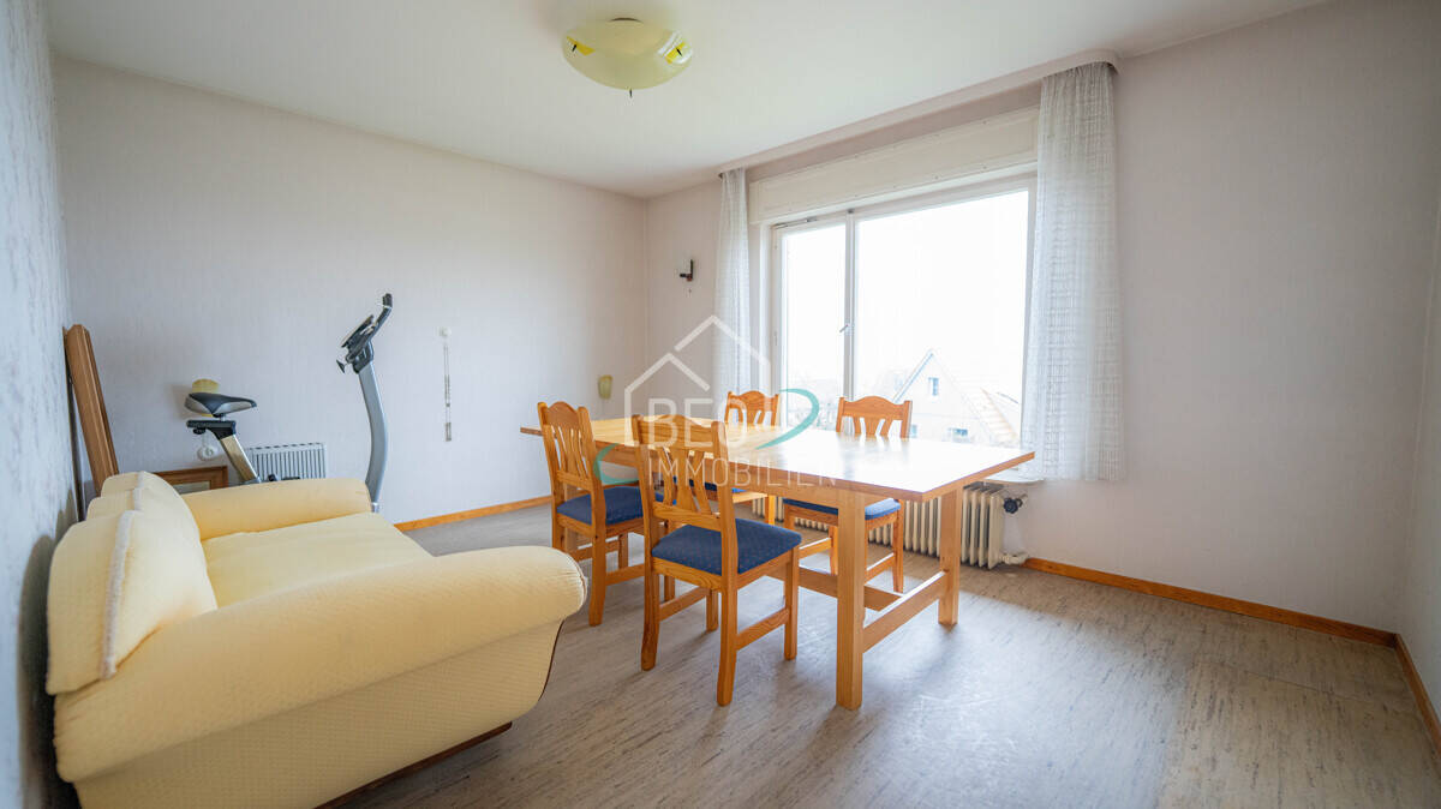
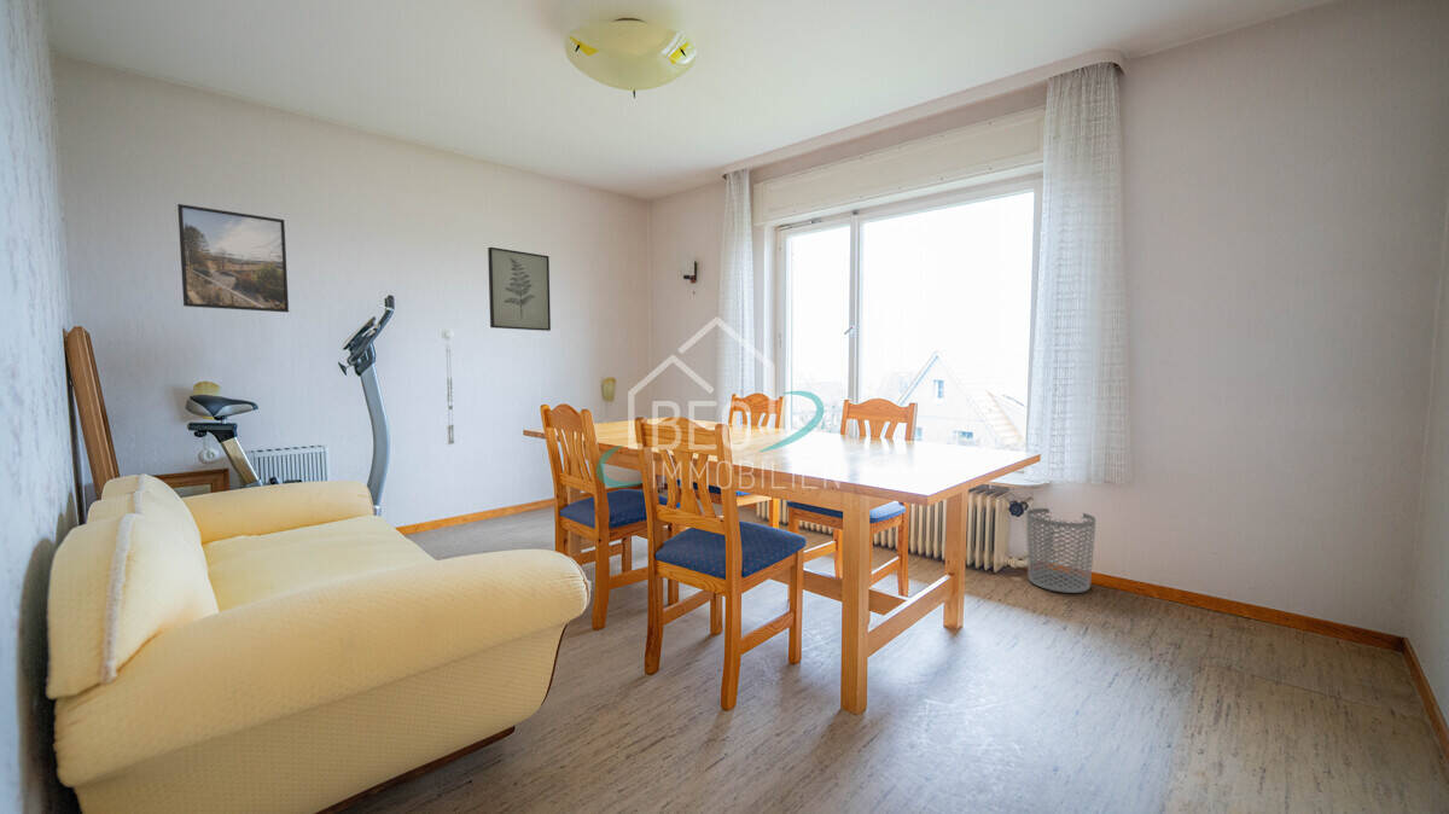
+ waste bin (1059, 550)
+ wall art (520, 290)
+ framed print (235, 261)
